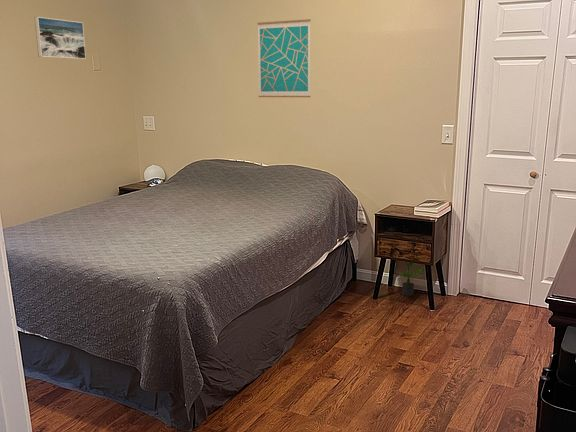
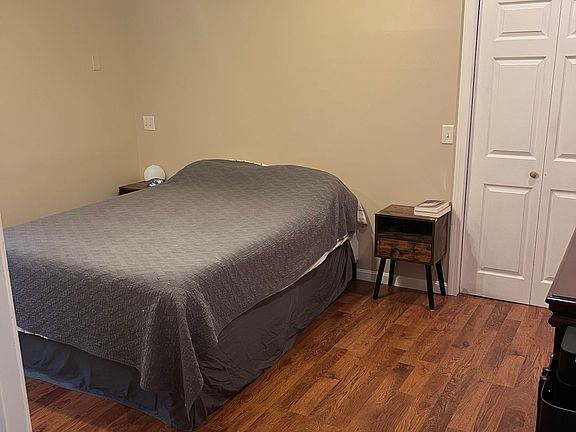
- wall art (283, 59)
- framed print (61, 39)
- potted plant (409, 270)
